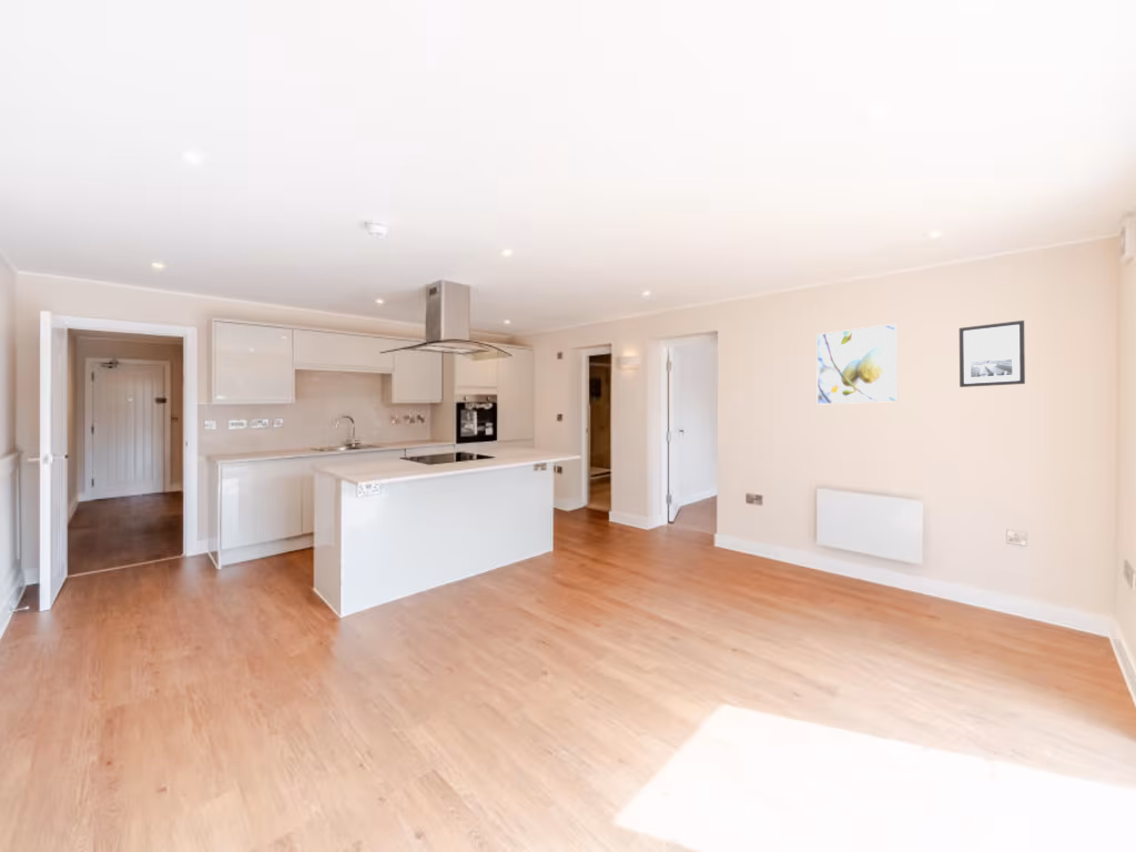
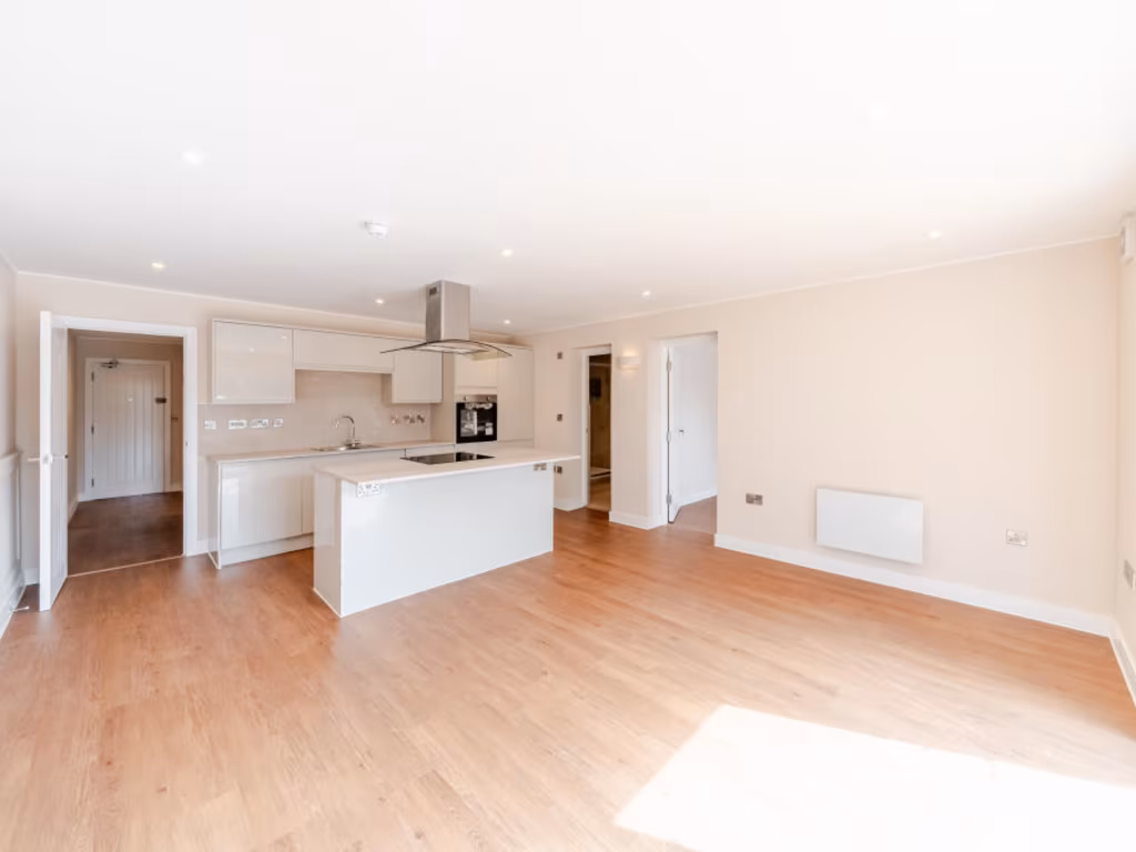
- wall art (991, 355)
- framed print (854, 366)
